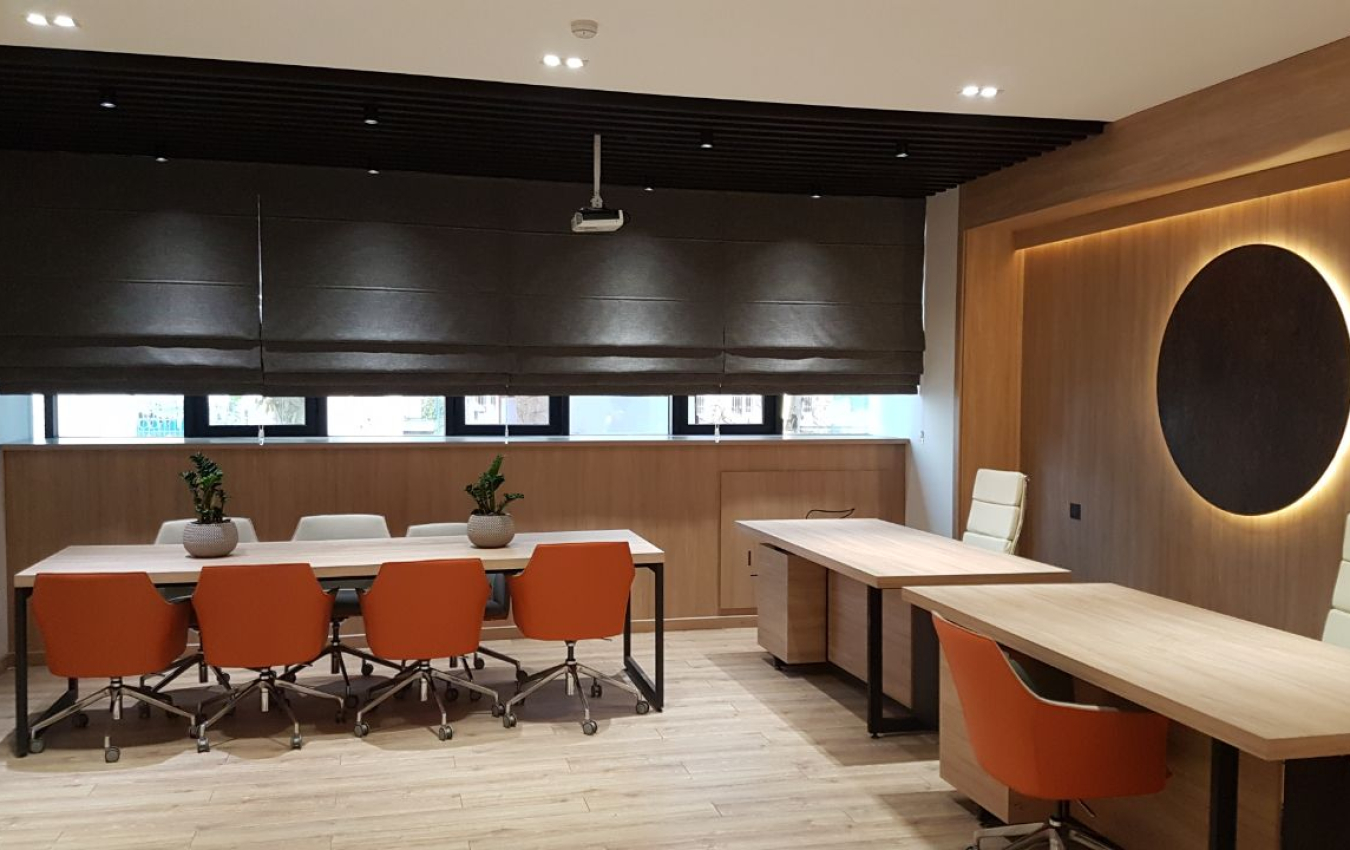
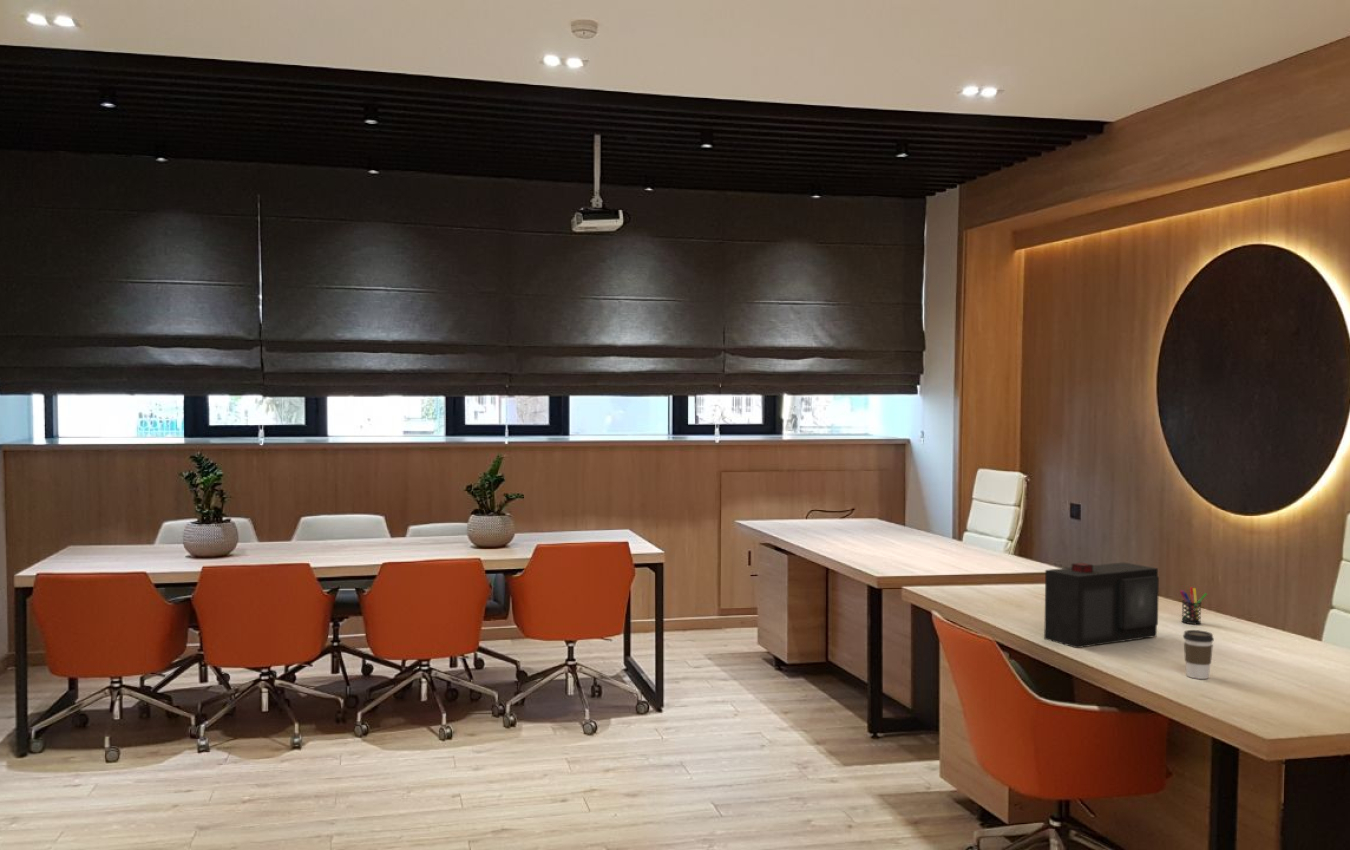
+ speaker (1104, 600)
+ coffee cup (1197, 654)
+ pen holder (1193, 604)
